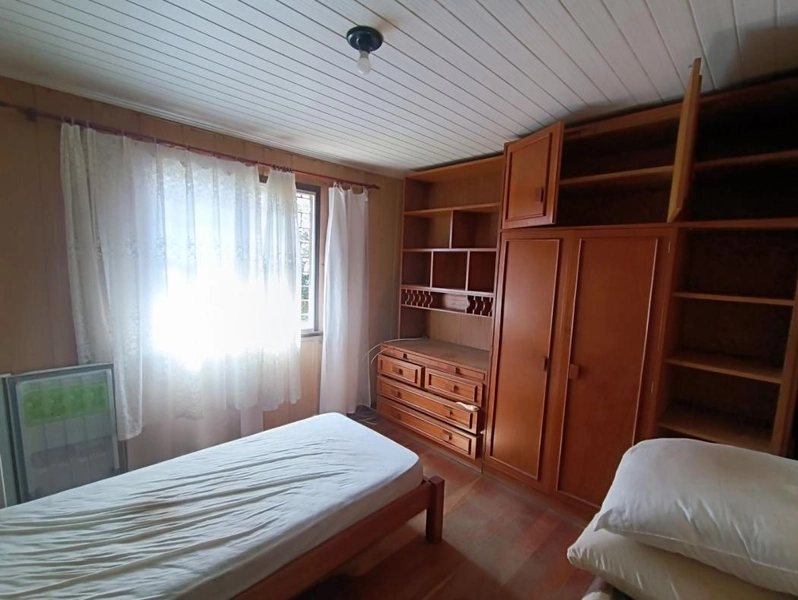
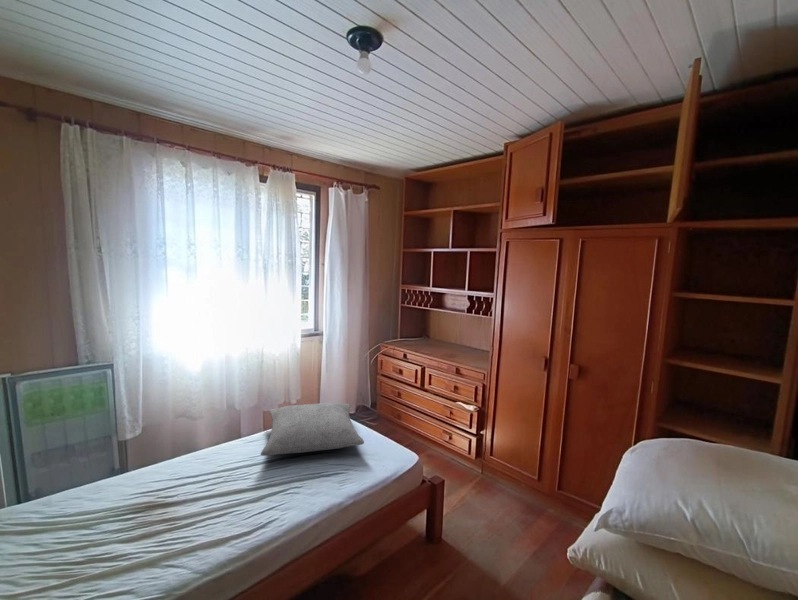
+ pillow (312, 425)
